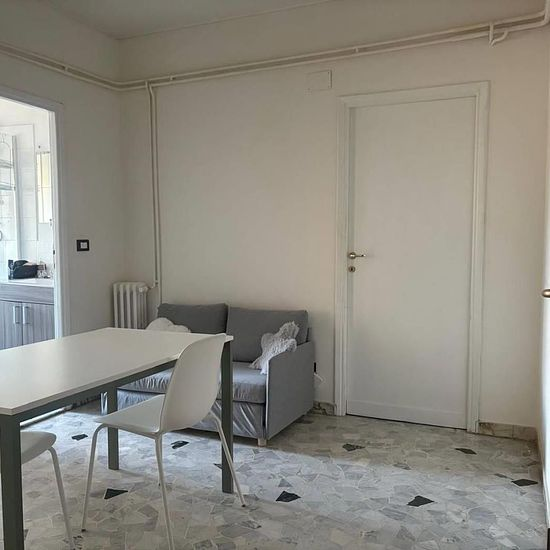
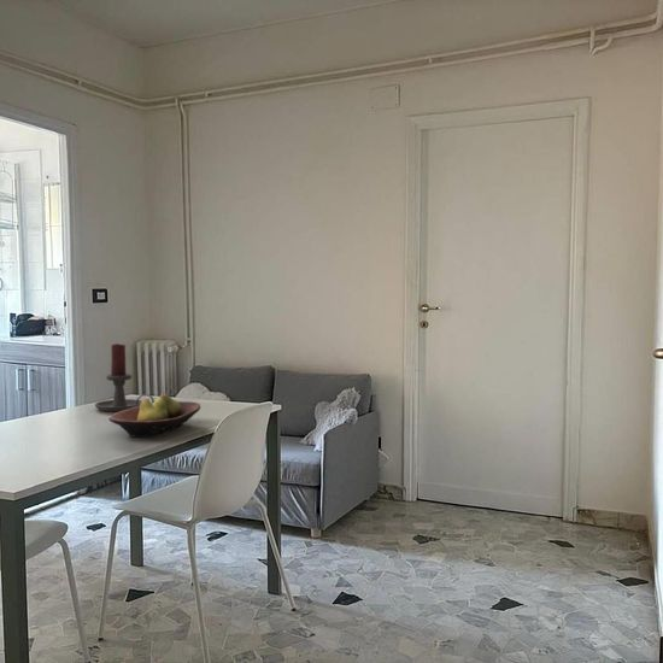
+ candle holder (124, 376)
+ fruit bowl (157, 412)
